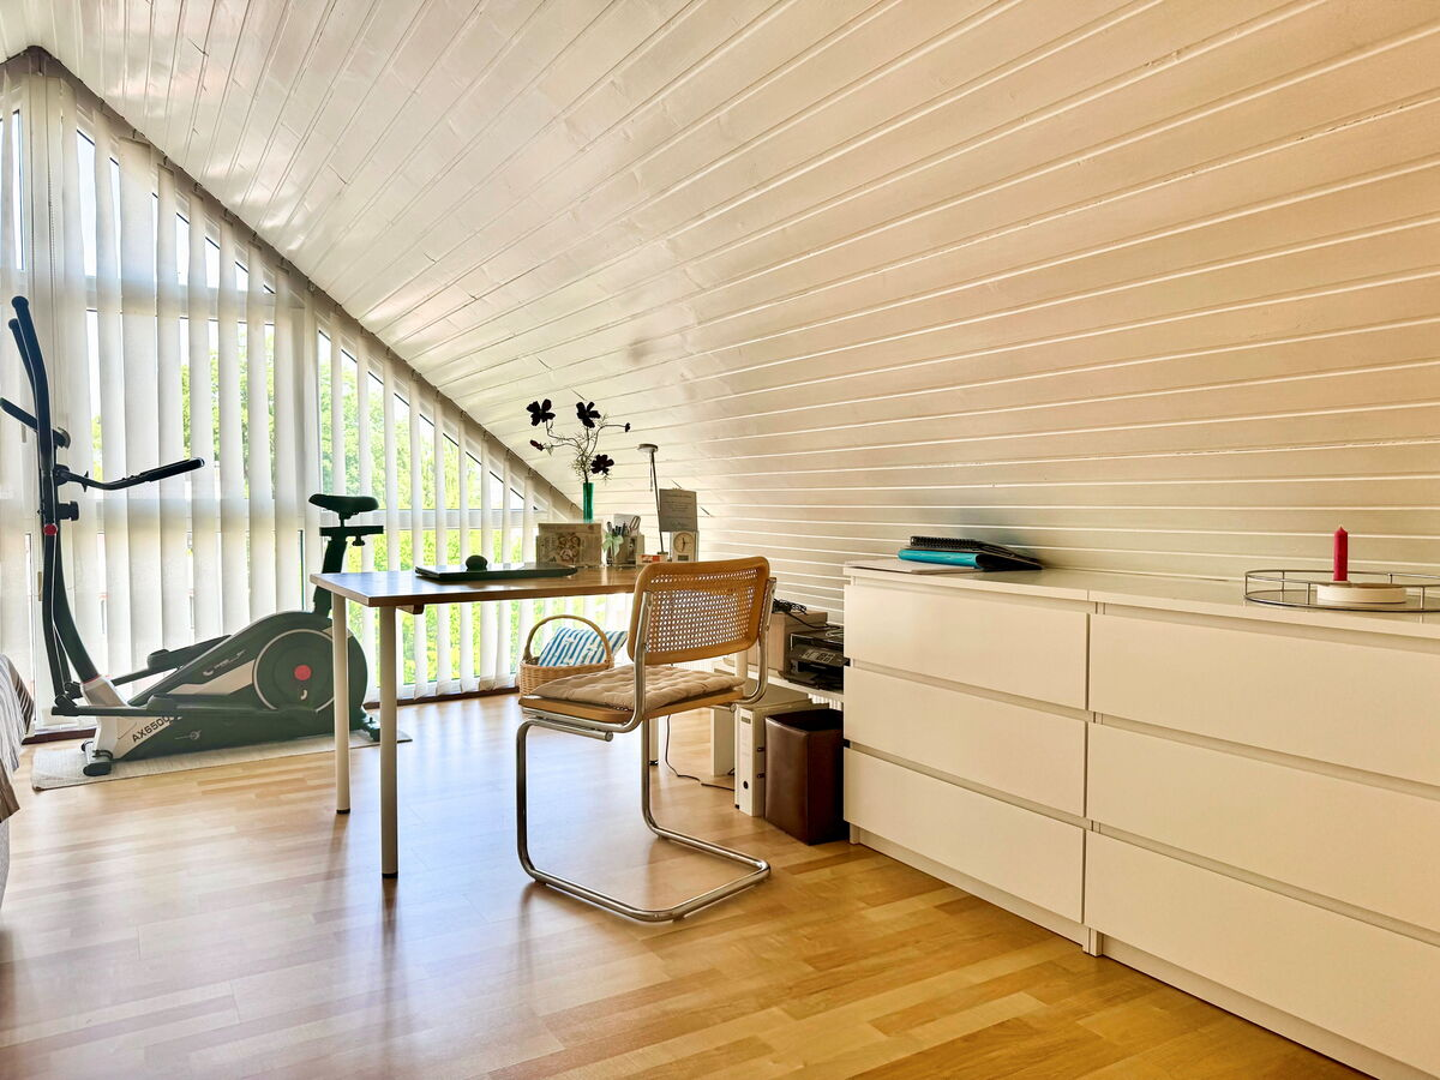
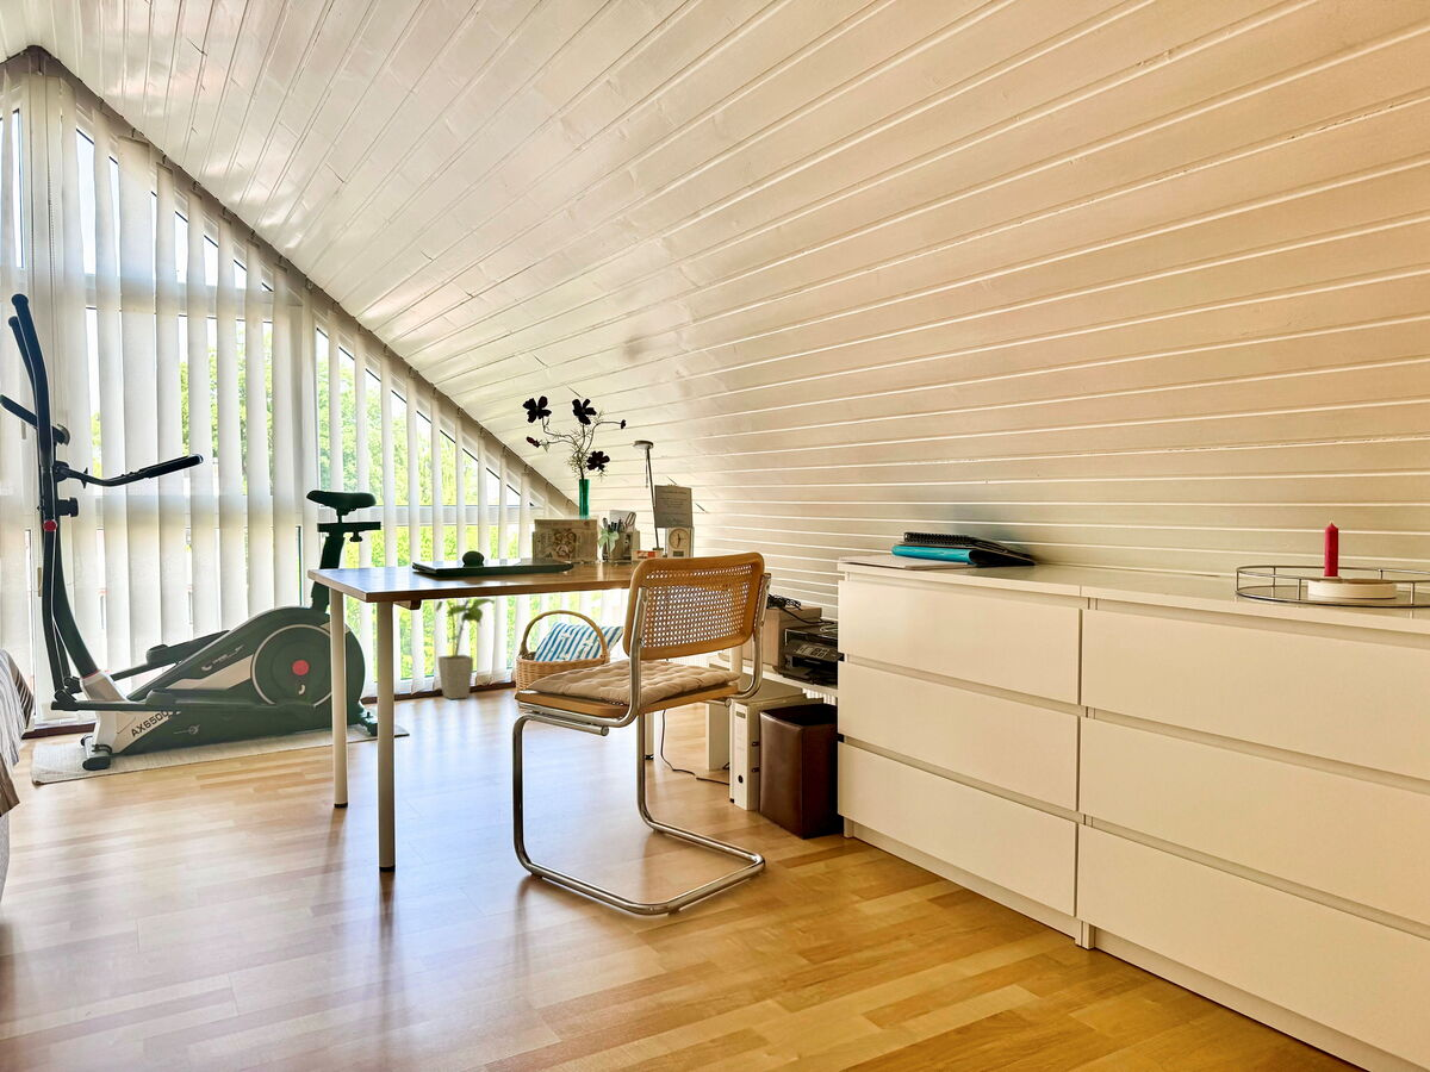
+ house plant (464, 629)
